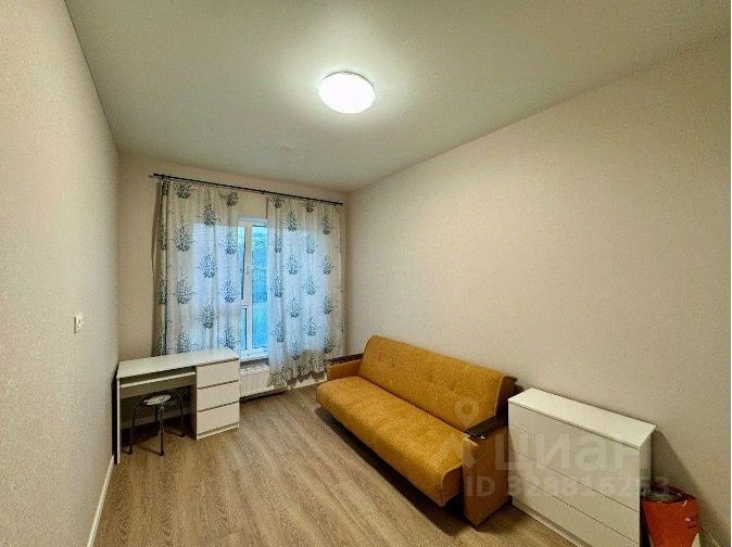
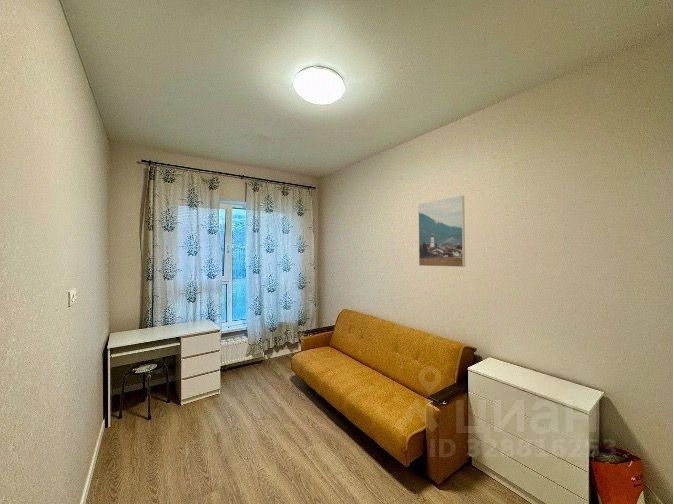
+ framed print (440, 233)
